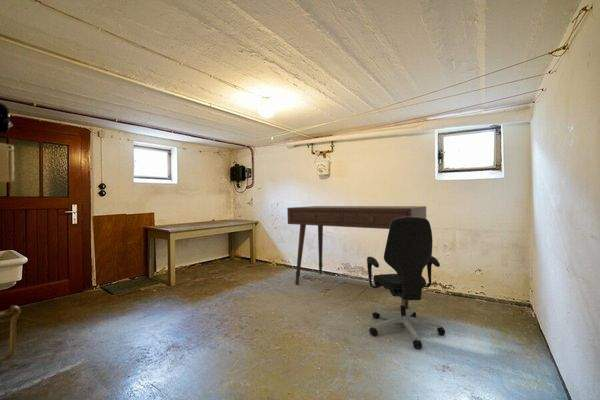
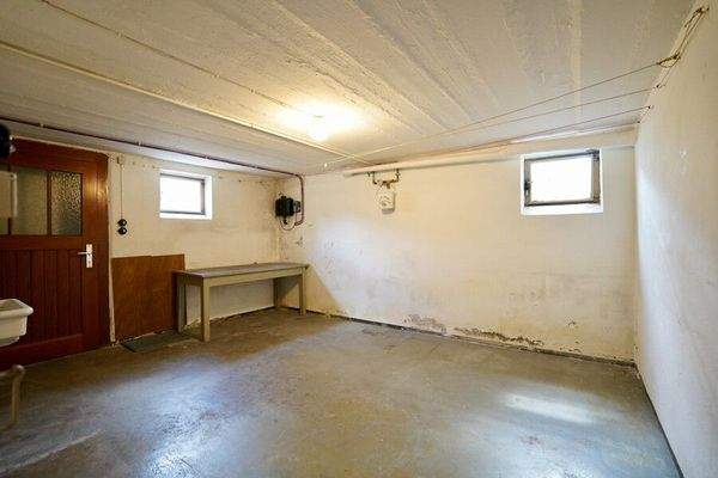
- office chair (403, 273)
- desk (357, 227)
